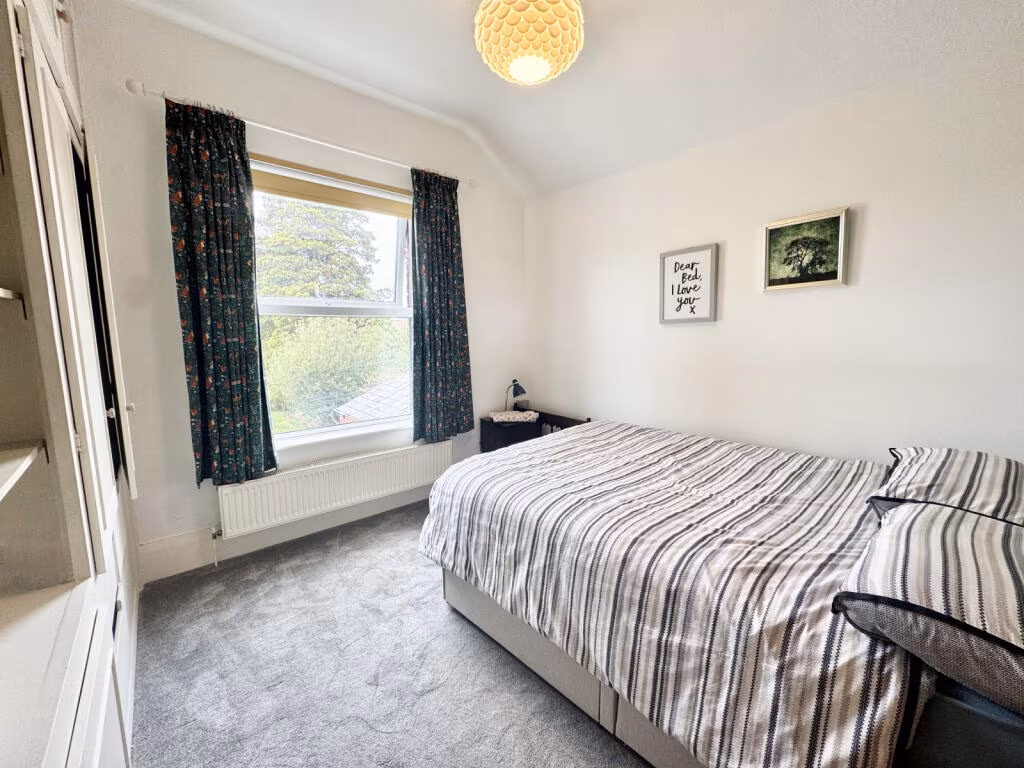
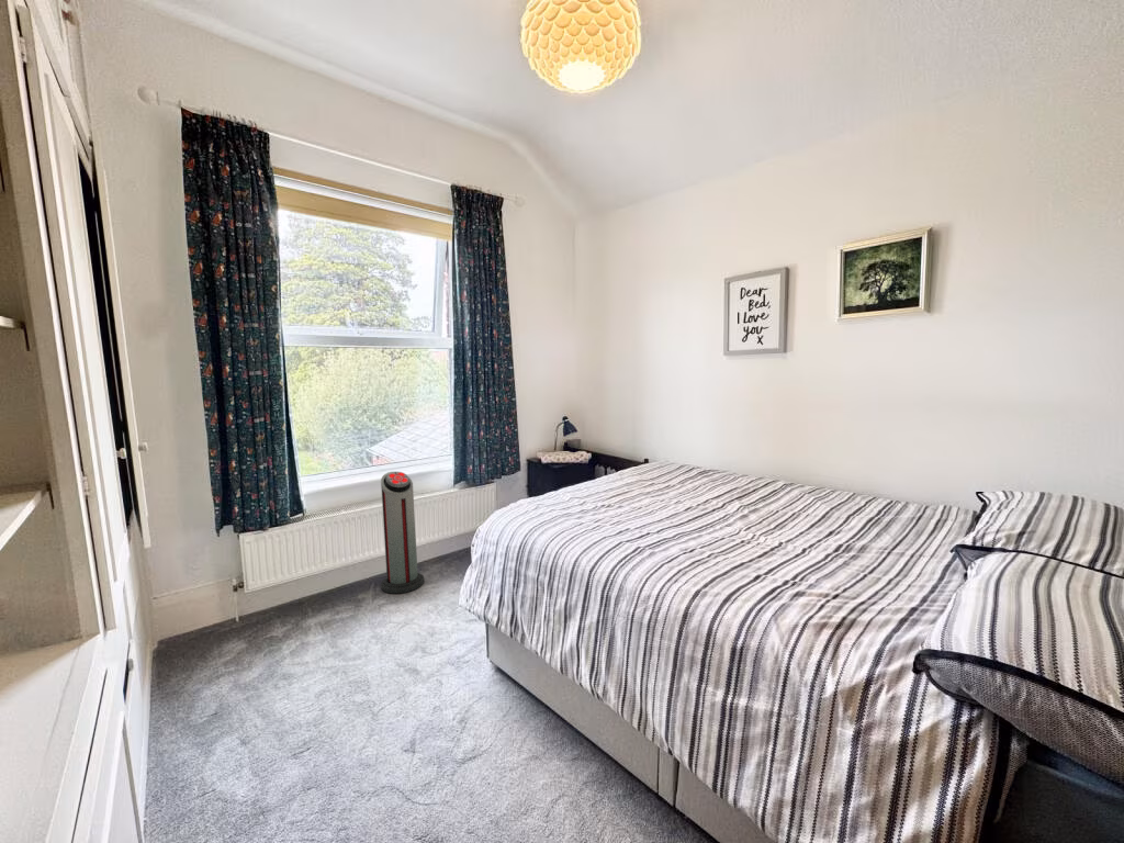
+ air purifier (400, 528)
